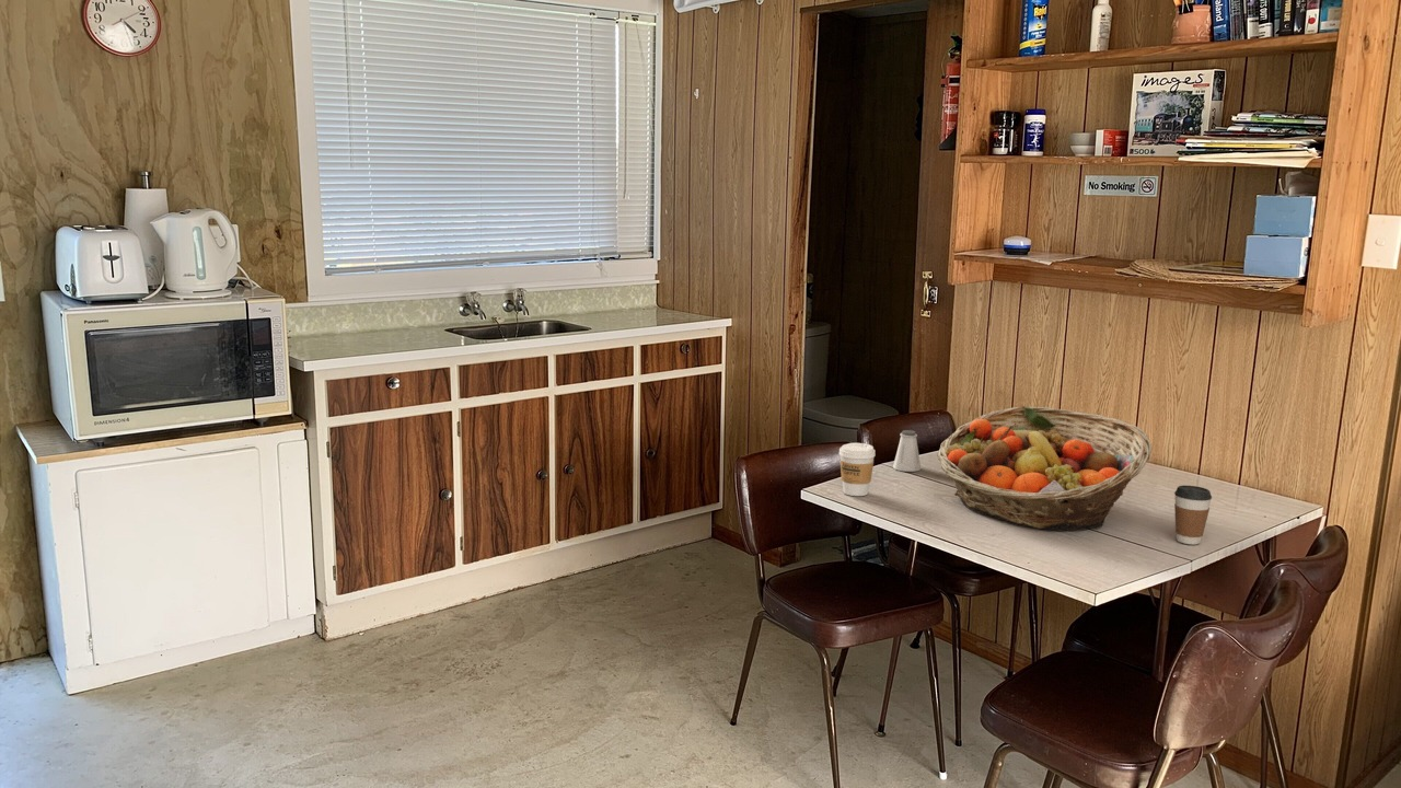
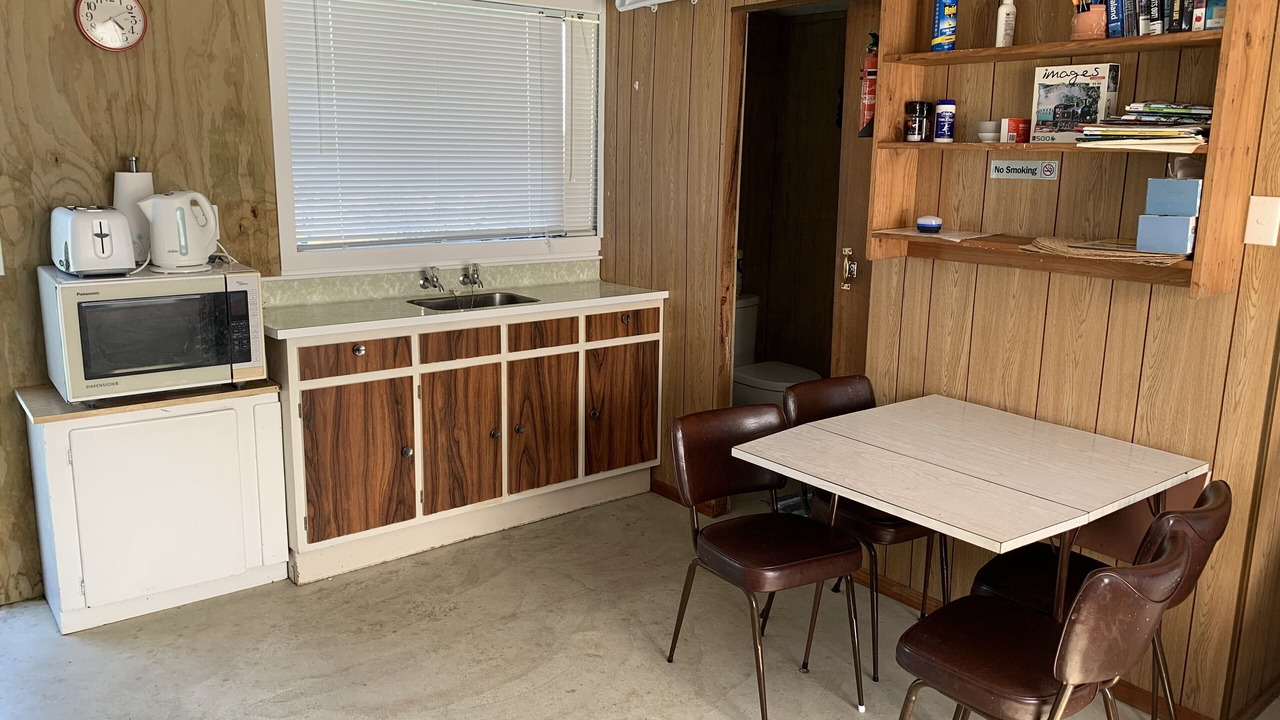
- fruit basket (1039, 464)
- coffee cup (1191, 514)
- saltshaker (907, 450)
- coffee cup (856, 468)
